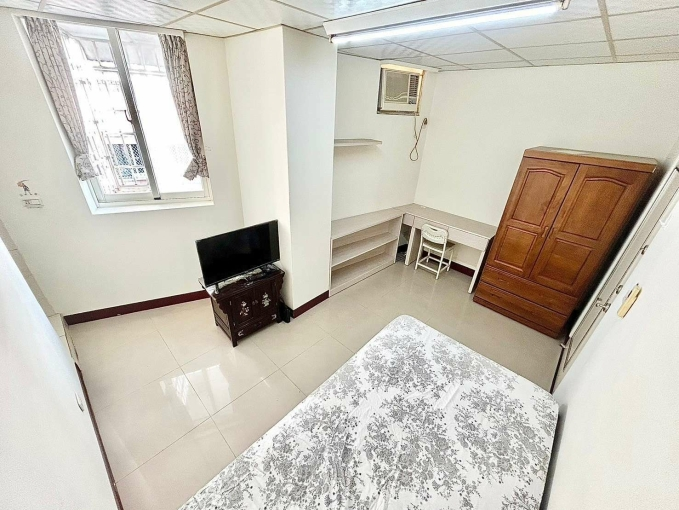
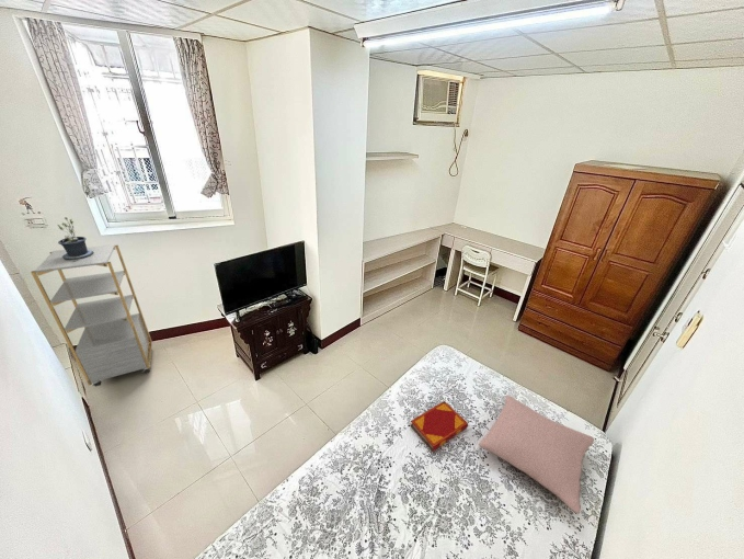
+ hardback book (438, 424)
+ shelving unit (105, 313)
+ pillow (536, 442)
+ potted plant (69, 237)
